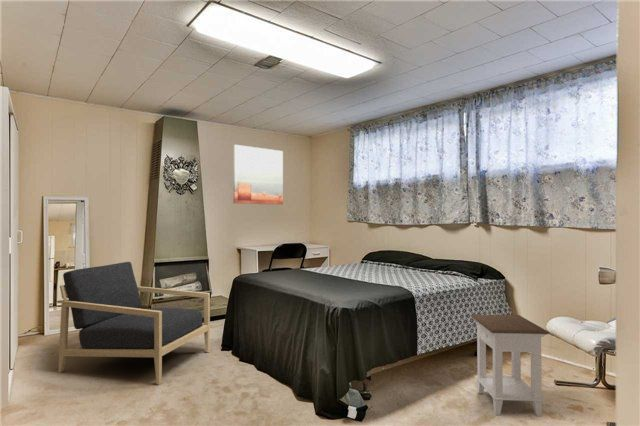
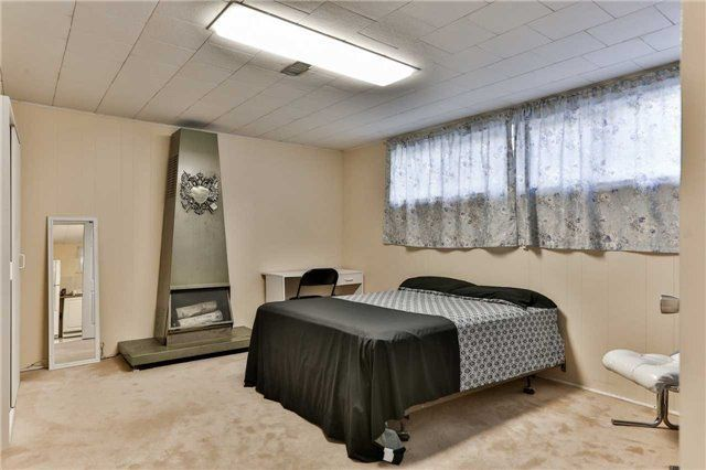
- wall art (259, 176)
- armchair (139, 313)
- nightstand (511, 362)
